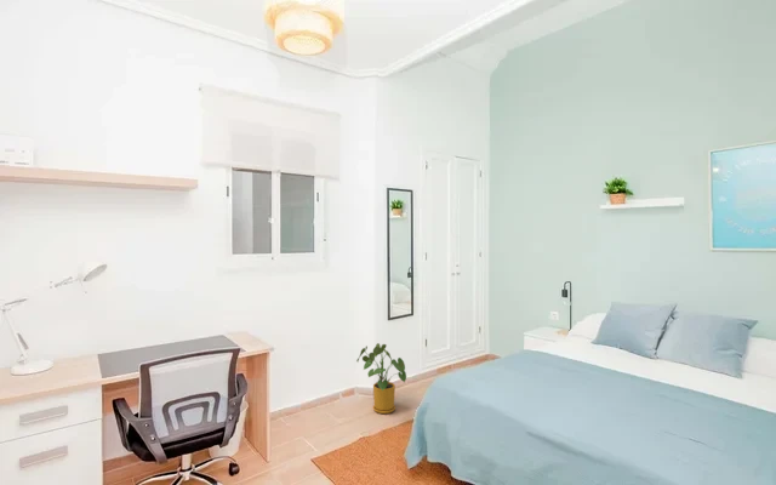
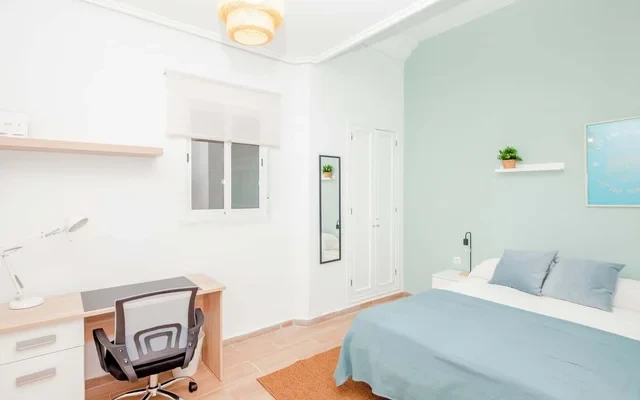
- house plant (381, 378)
